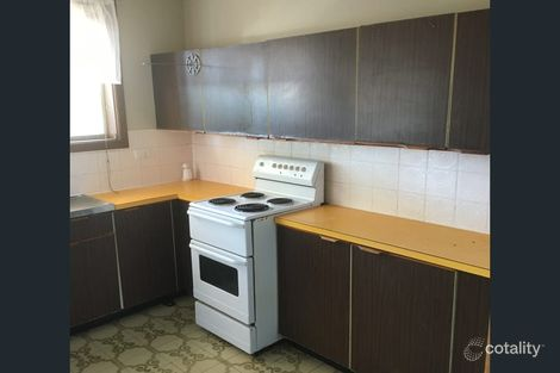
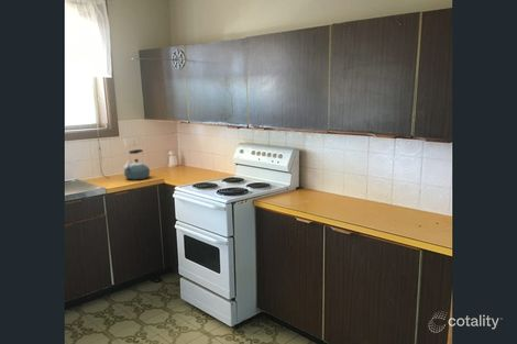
+ kettle (134, 164)
